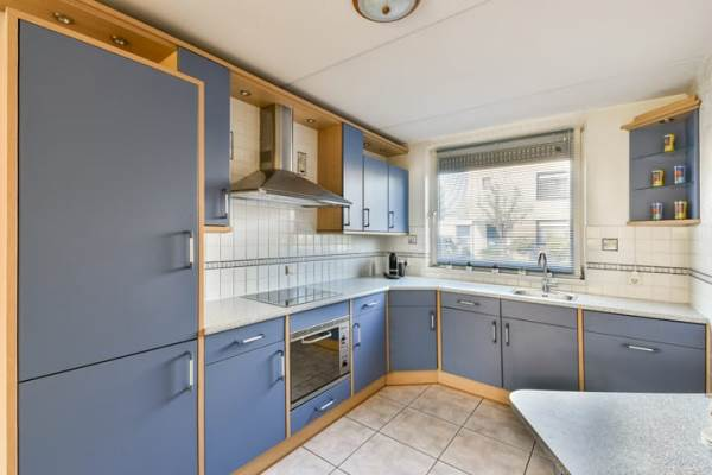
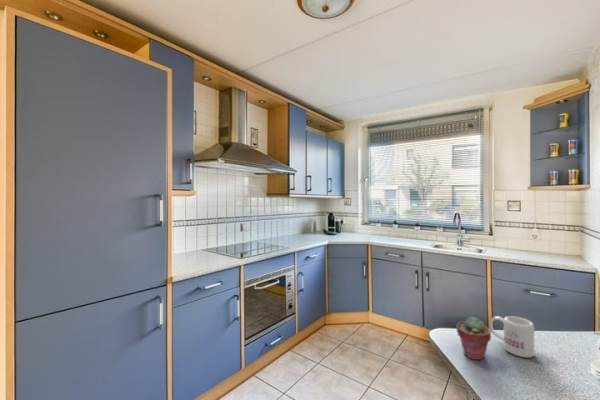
+ potted succulent (473, 335)
+ mug (510, 332)
